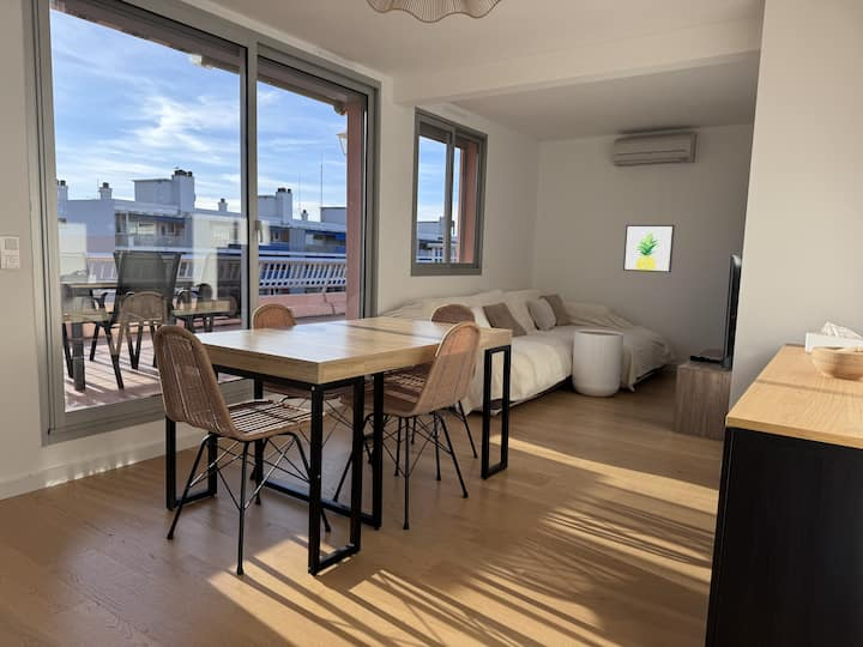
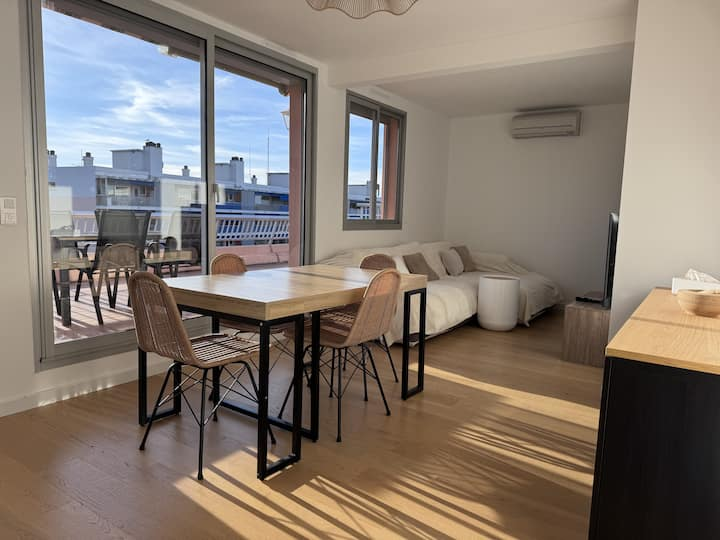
- wall art (647, 248)
